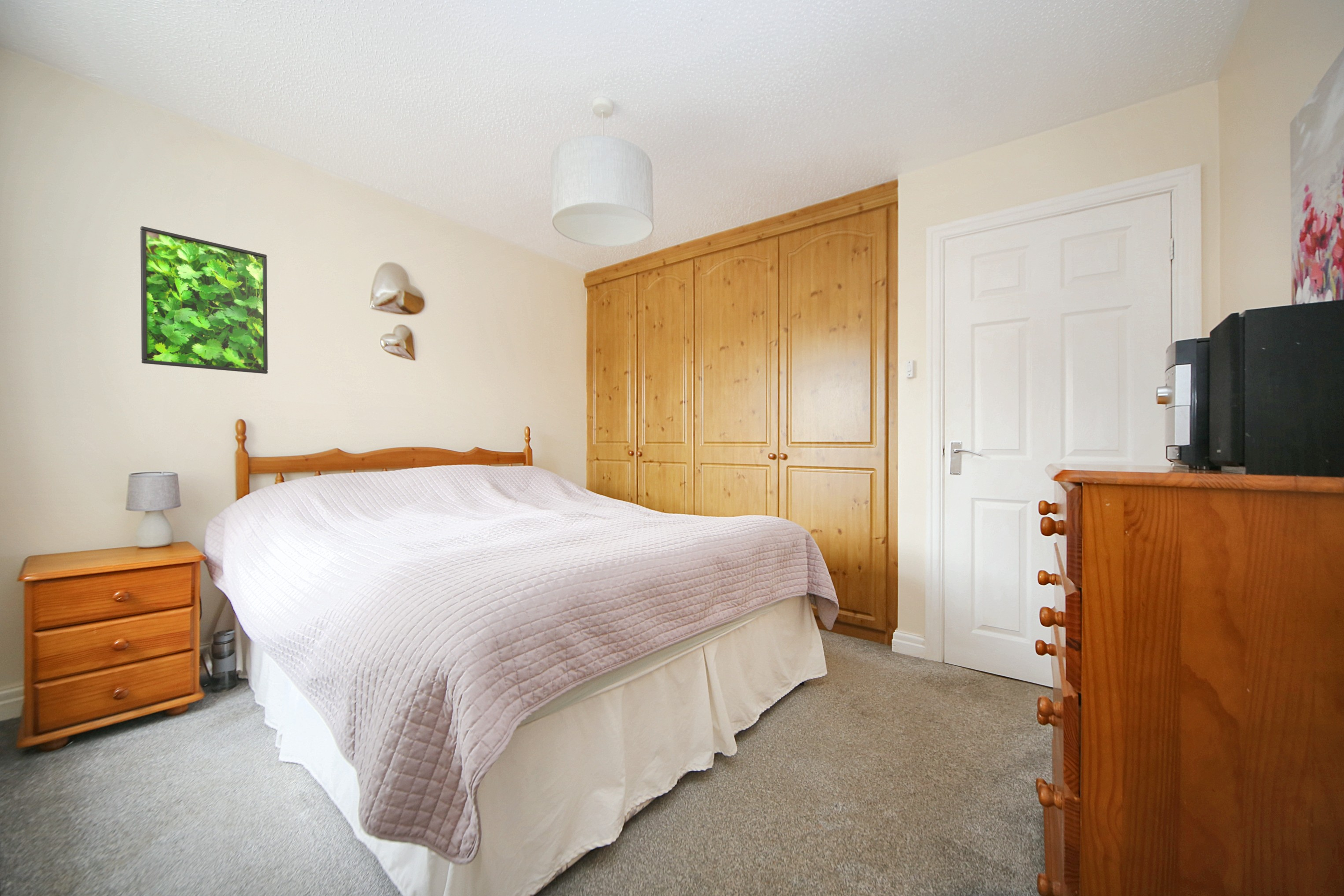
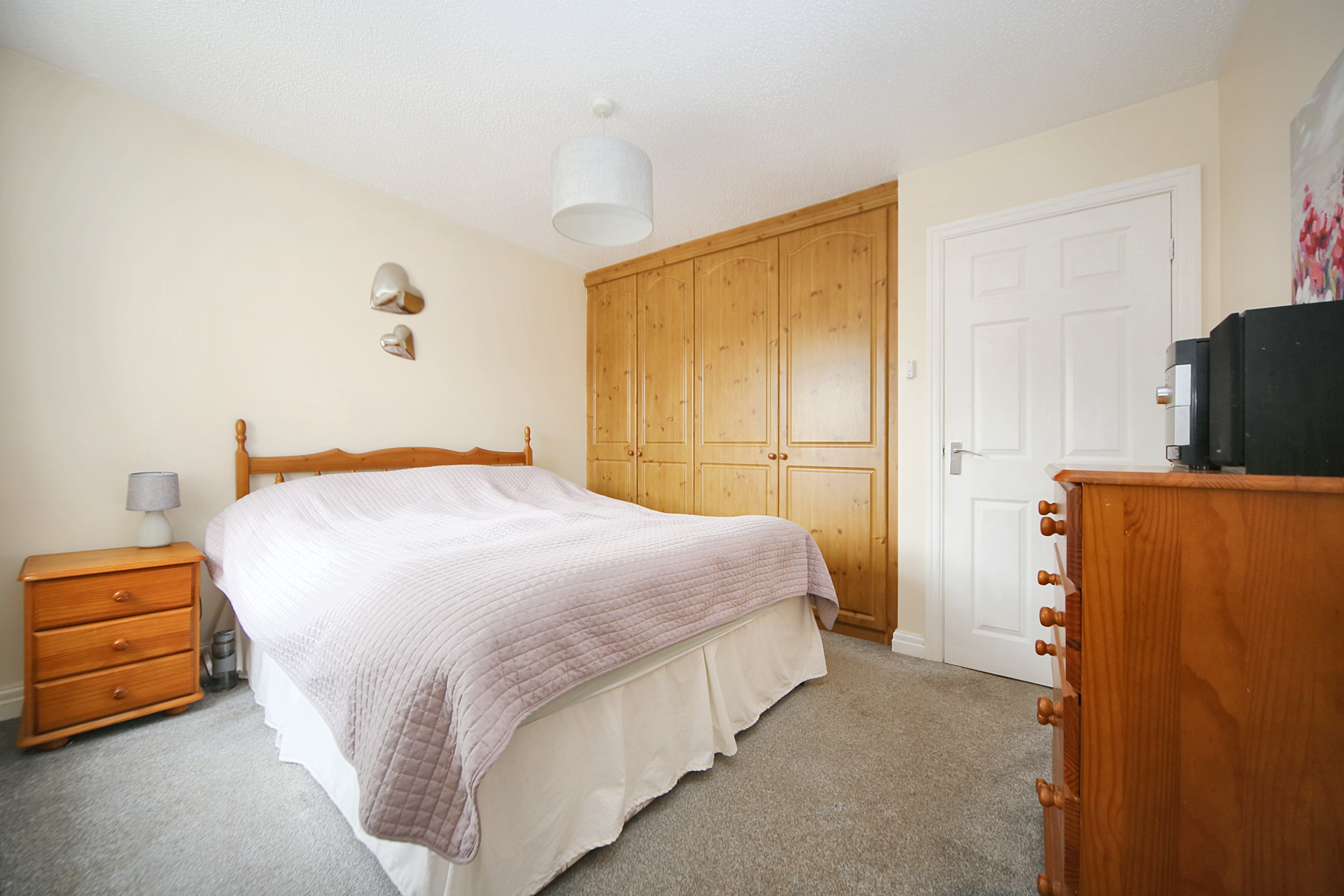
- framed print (208, 305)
